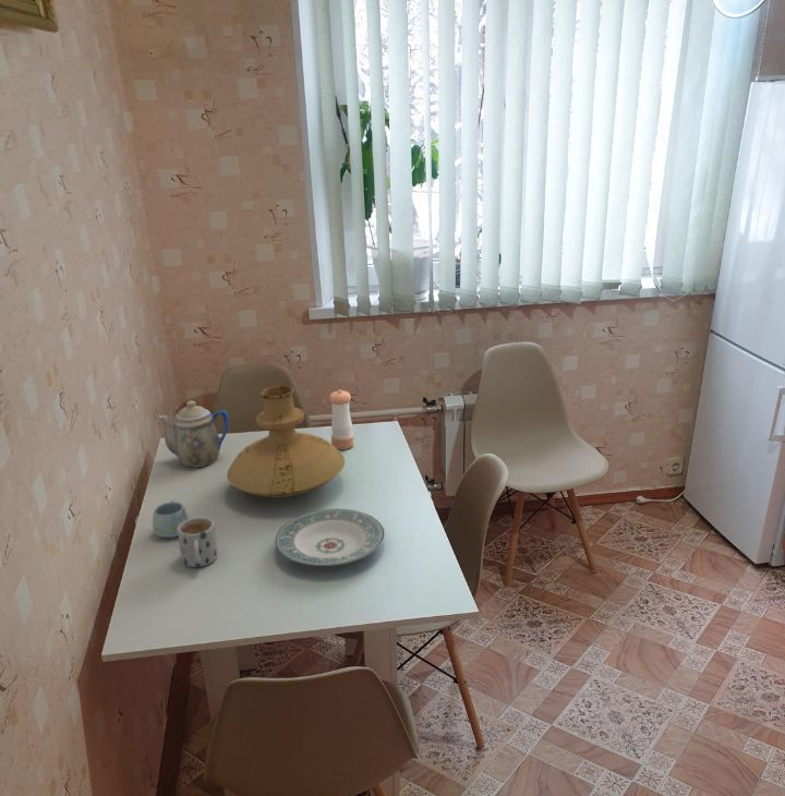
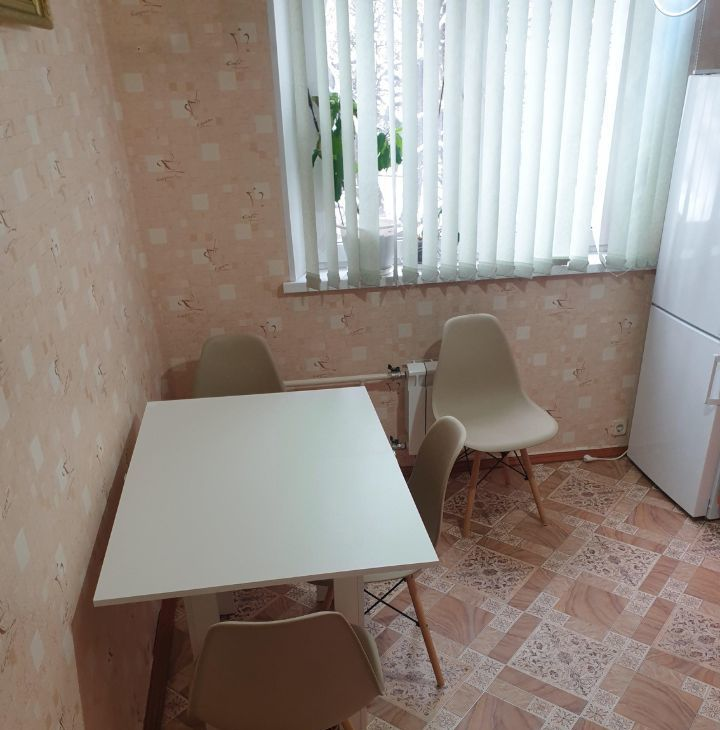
- vase (283, 439)
- plate (330, 541)
- pepper shaker (341, 418)
- mug (197, 545)
- mug (170, 517)
- teapot (194, 431)
